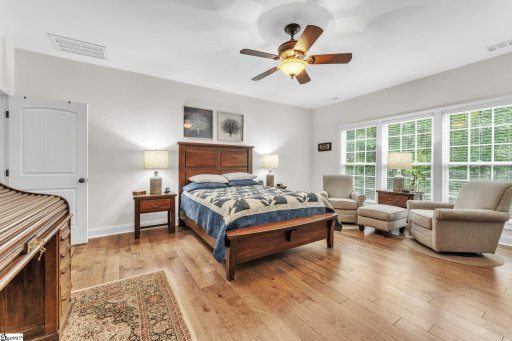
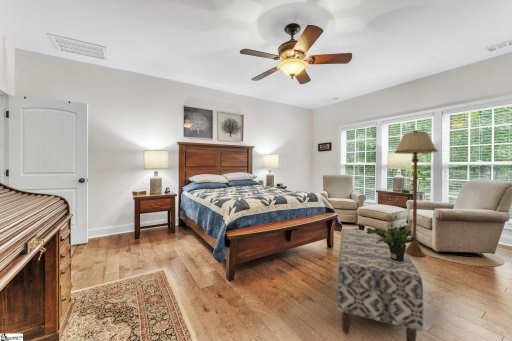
+ bench (370, 273)
+ potted plant (389, 236)
+ floor lamp (414, 191)
